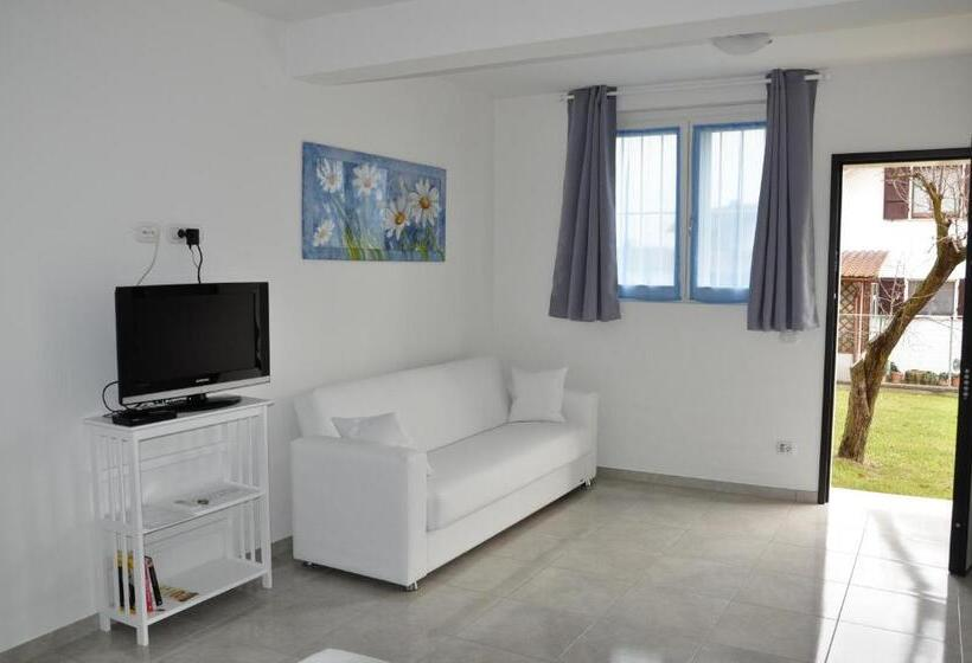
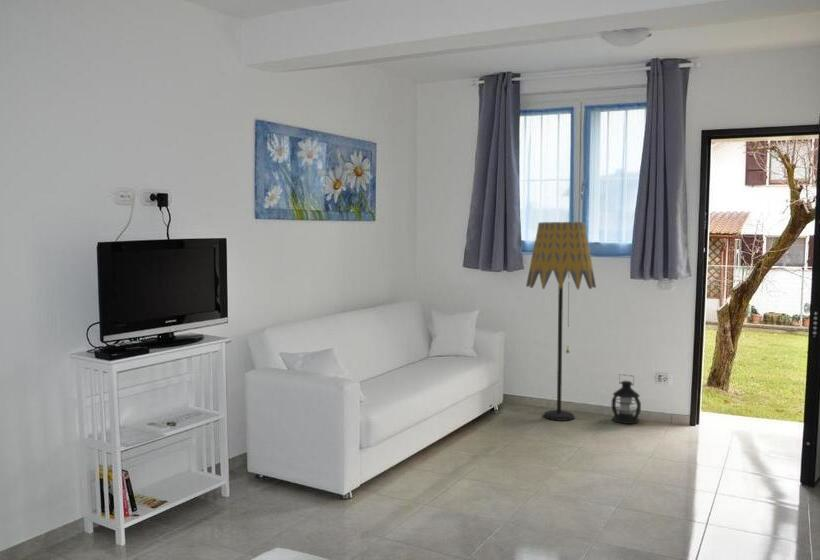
+ lantern (626, 397)
+ floor lamp (560, 320)
